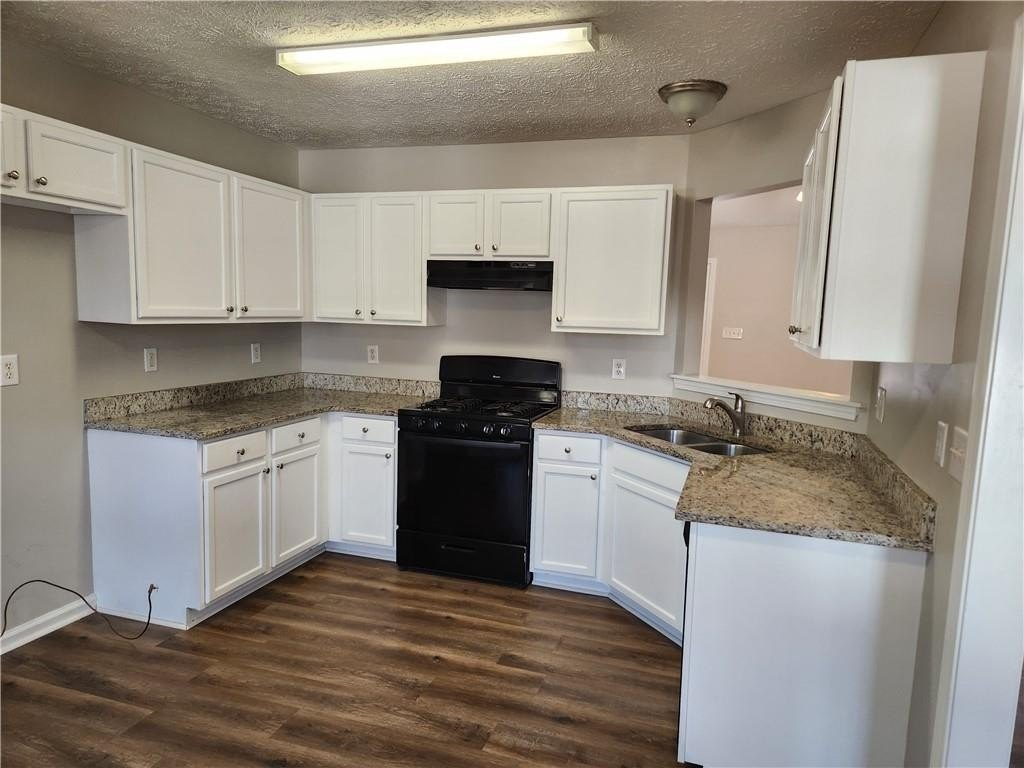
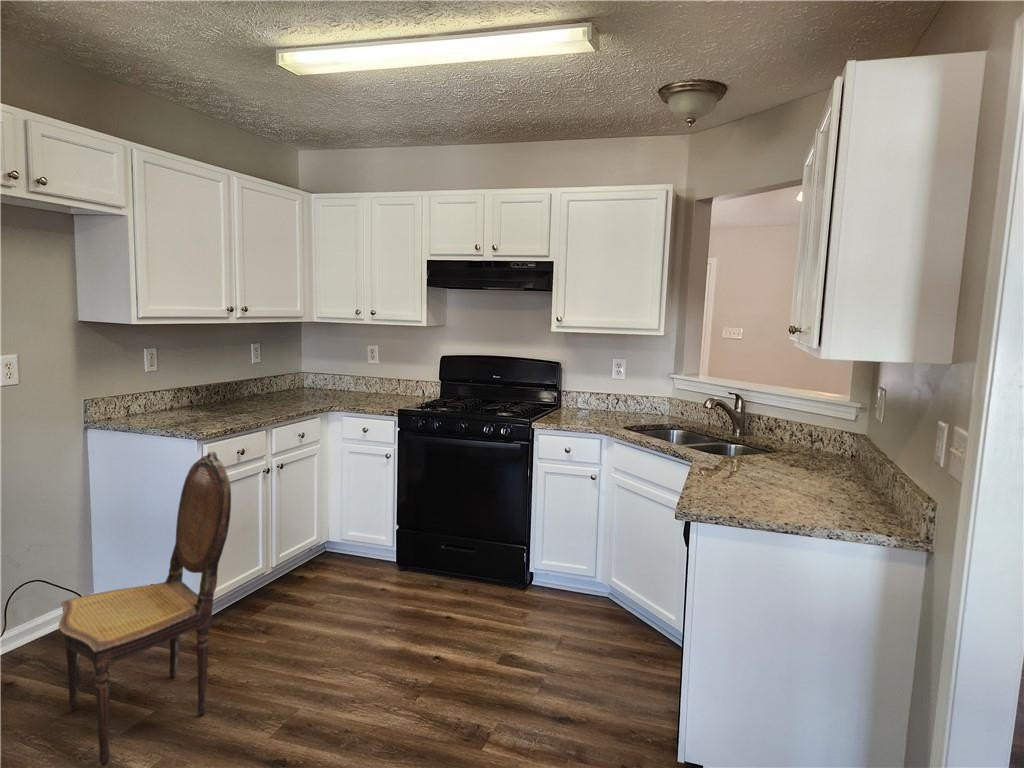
+ dining chair (142, 589)
